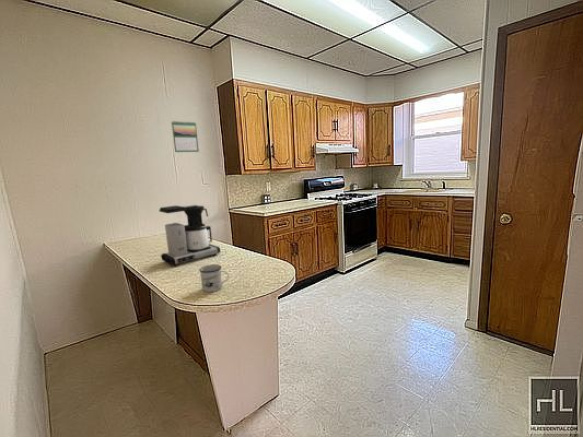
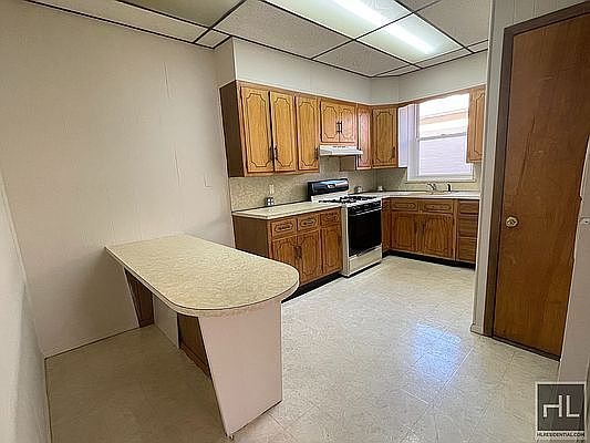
- calendar (185, 137)
- coffee maker (188, 232)
- mug (214, 277)
